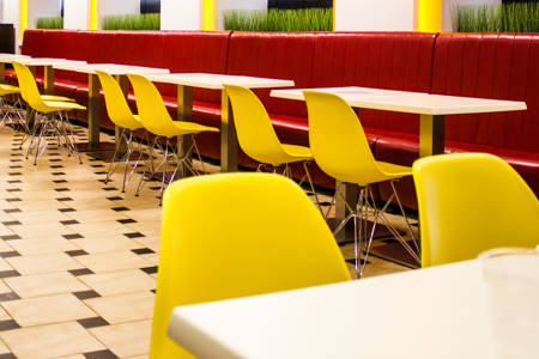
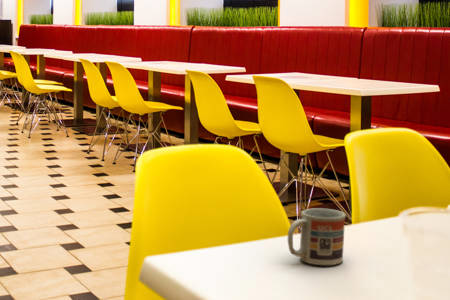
+ cup (315, 237)
